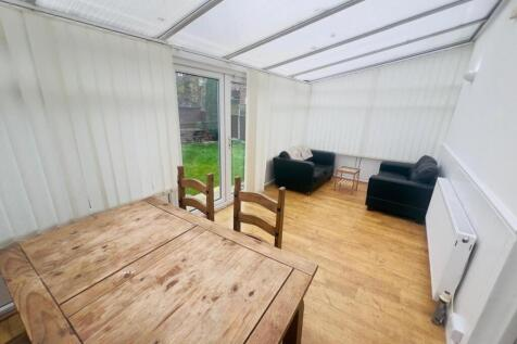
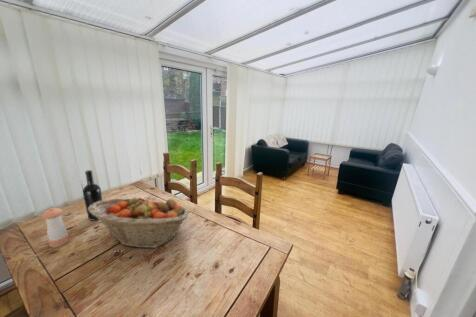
+ fruit basket (142, 215)
+ wine bottle (92, 194)
+ pepper shaker (55, 225)
